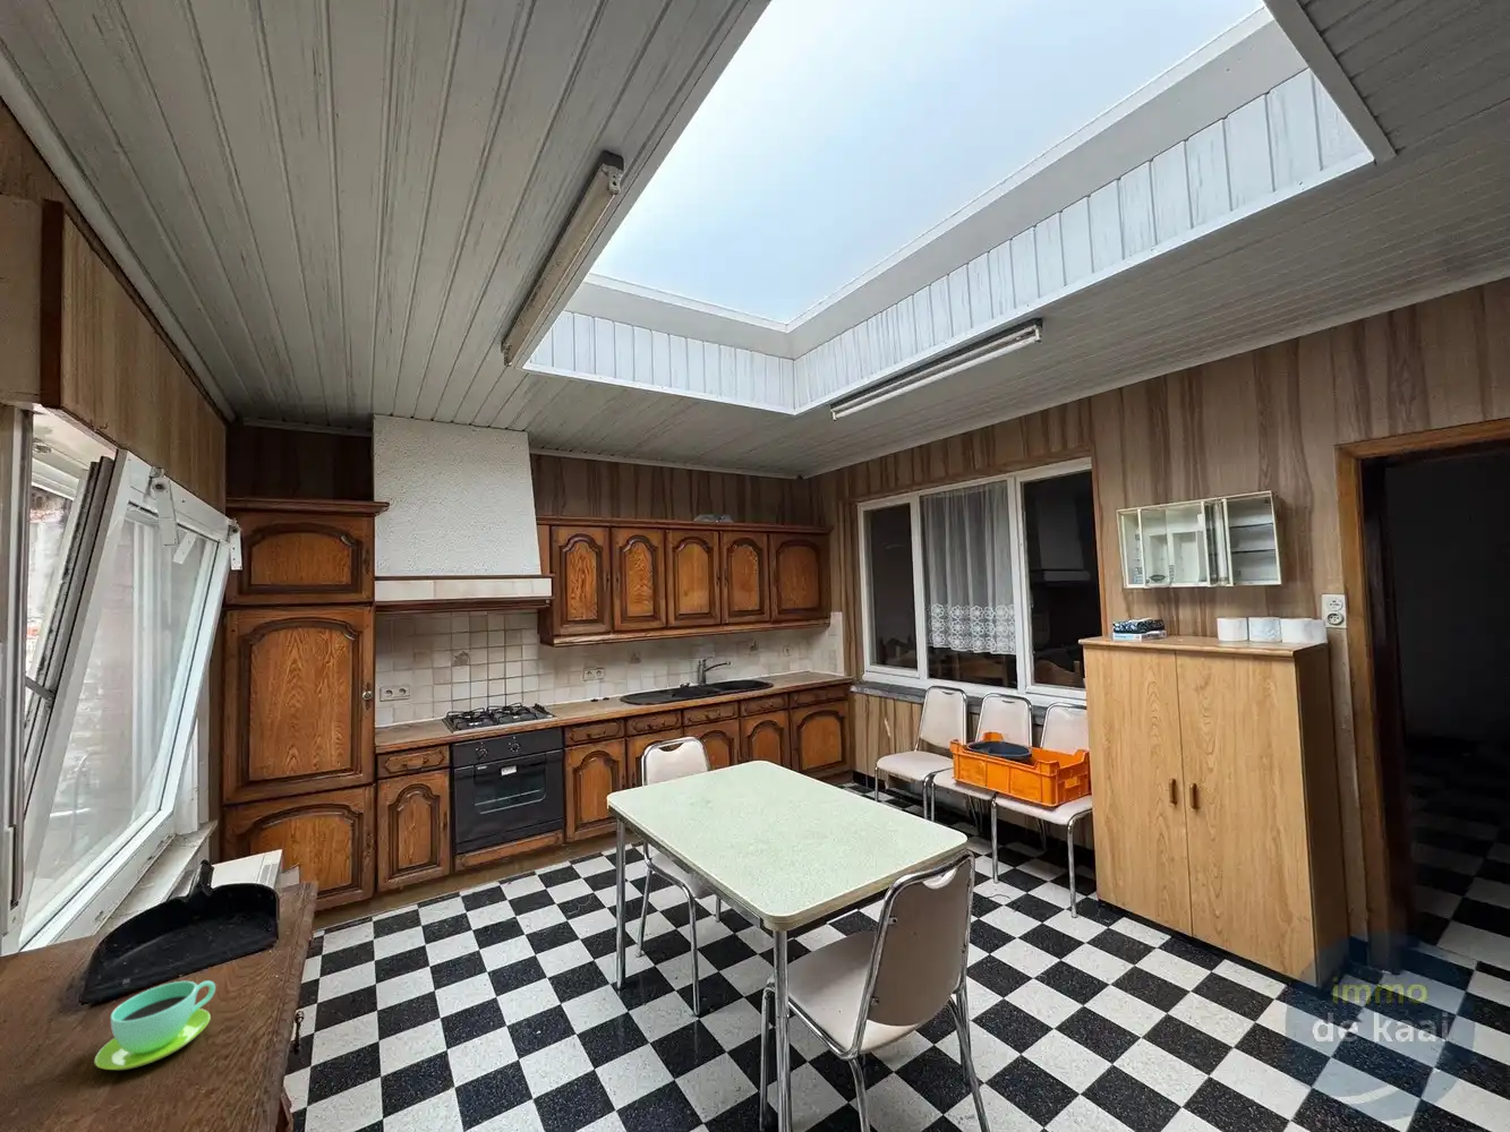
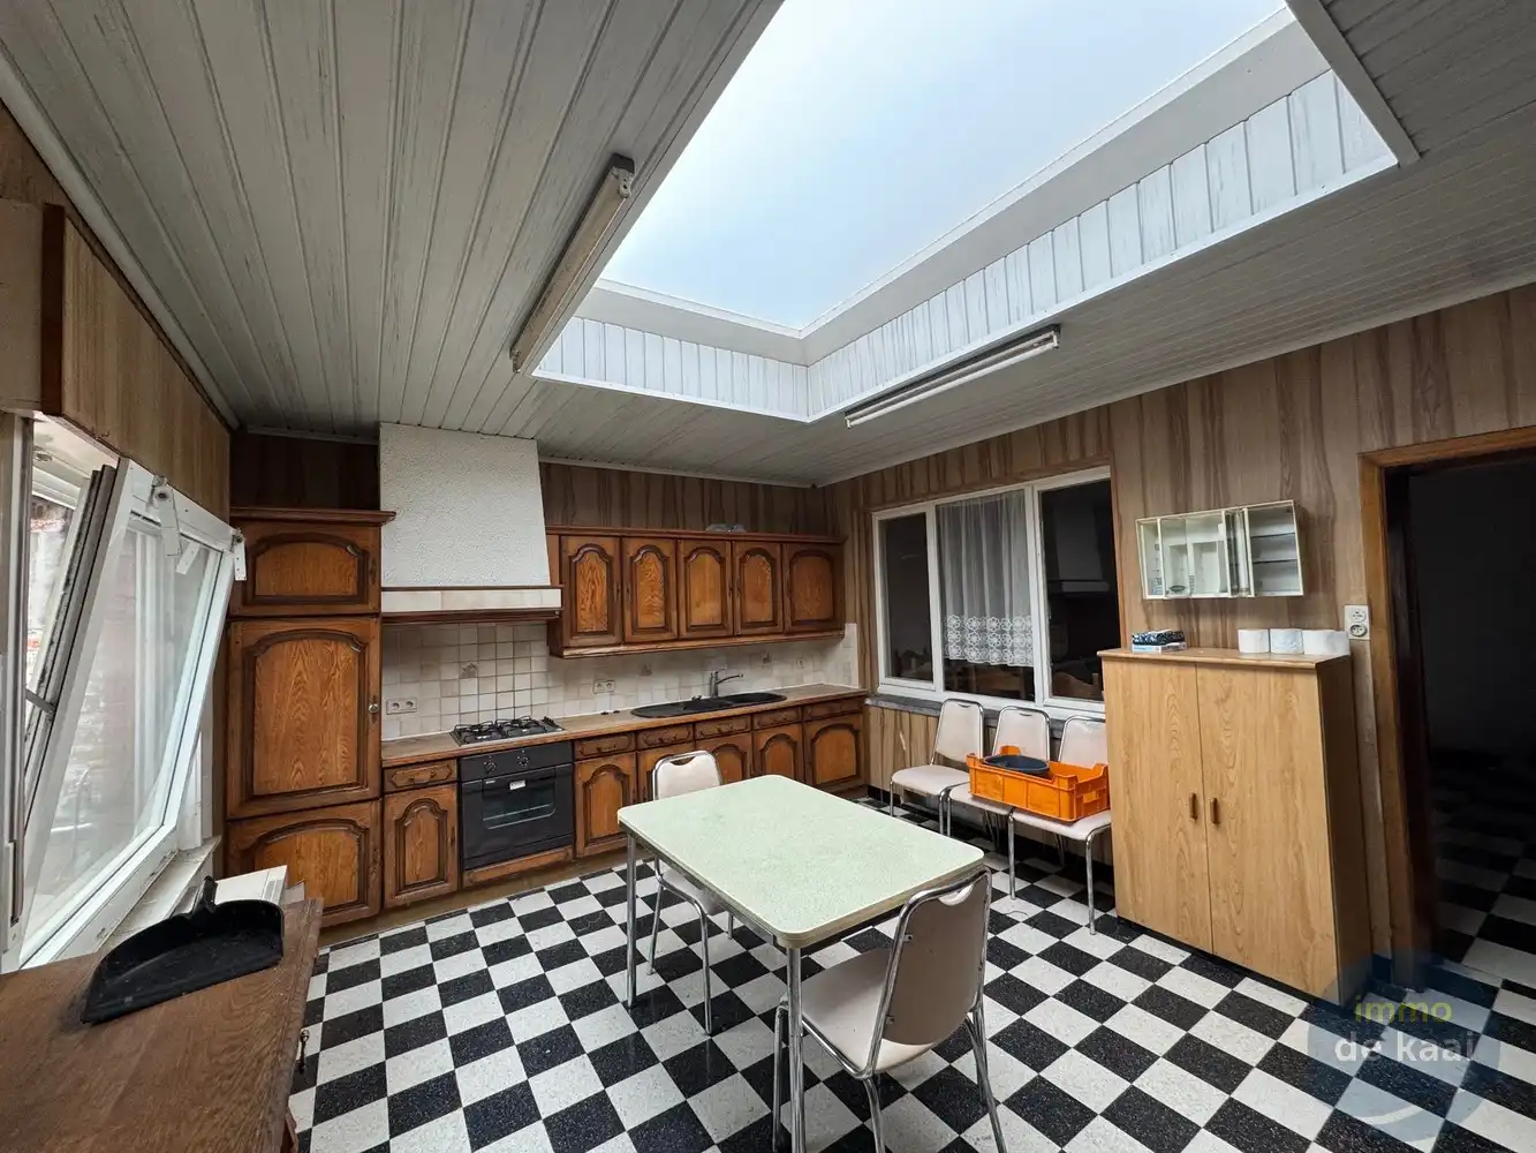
- cup (157, 1021)
